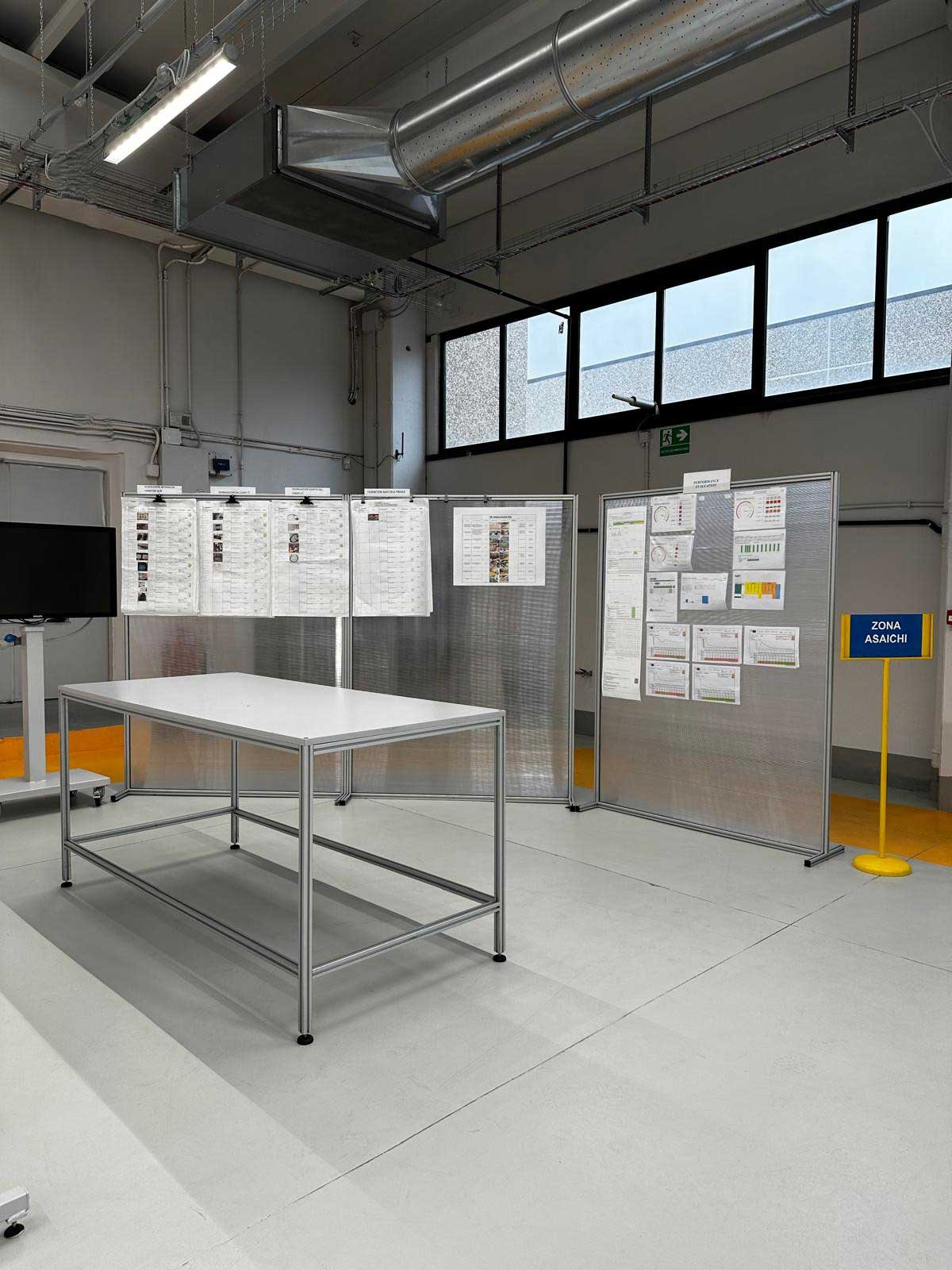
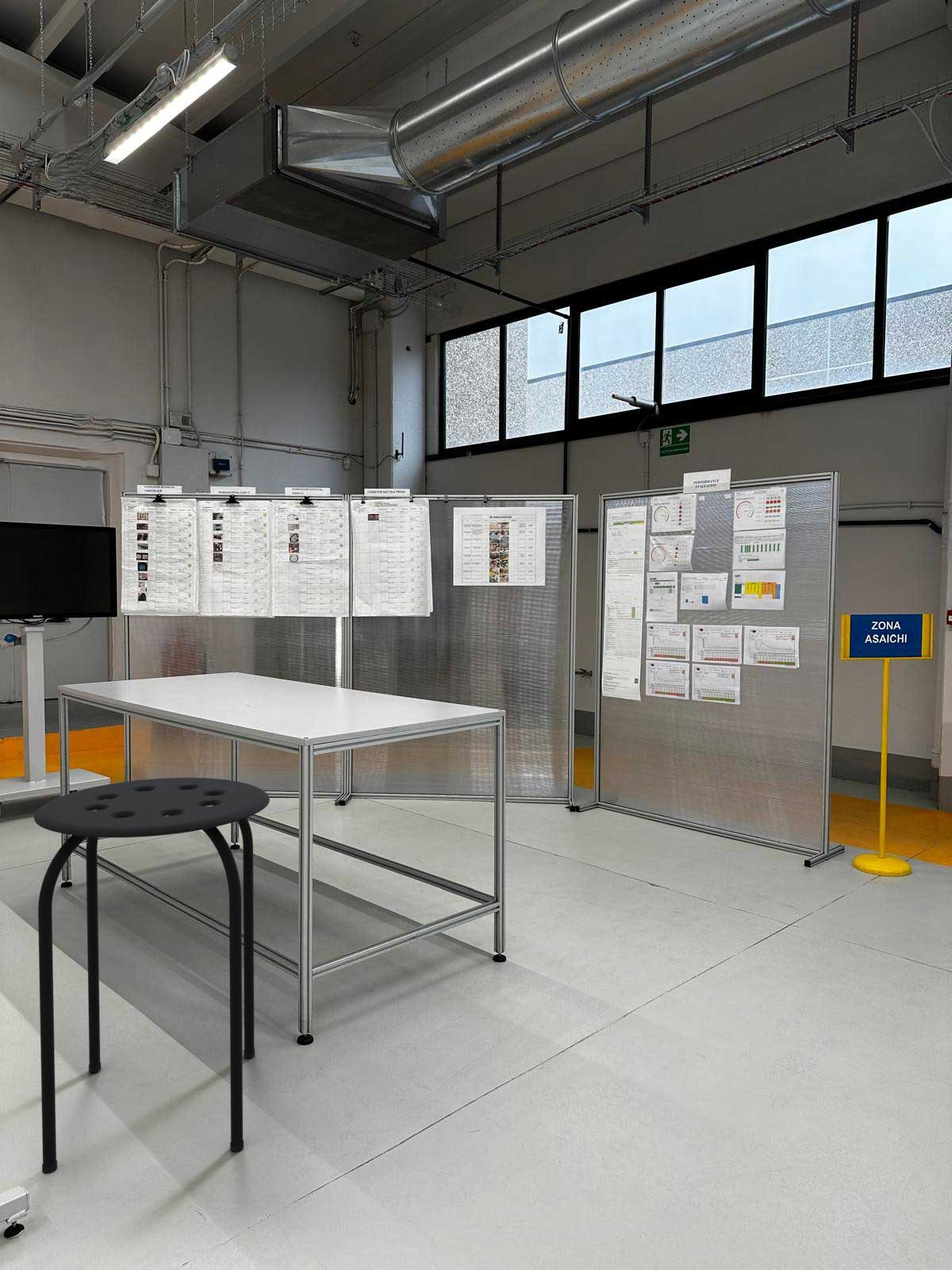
+ stool (98, 961)
